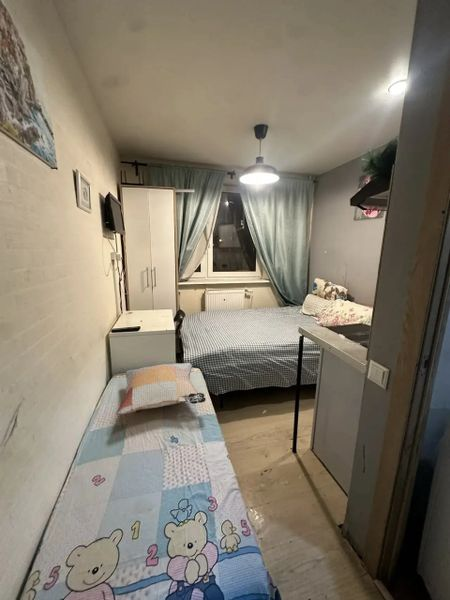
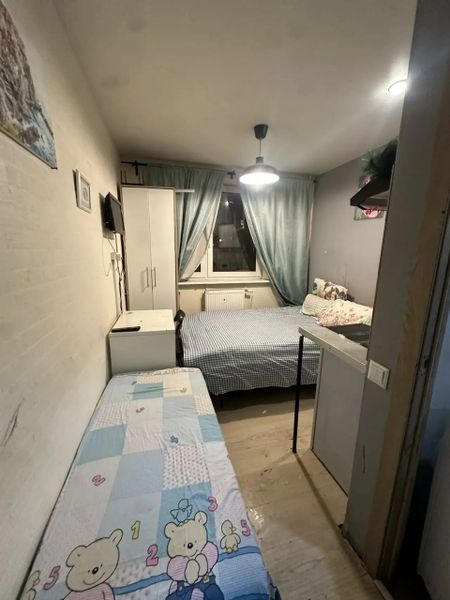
- decorative pillow (161, 384)
